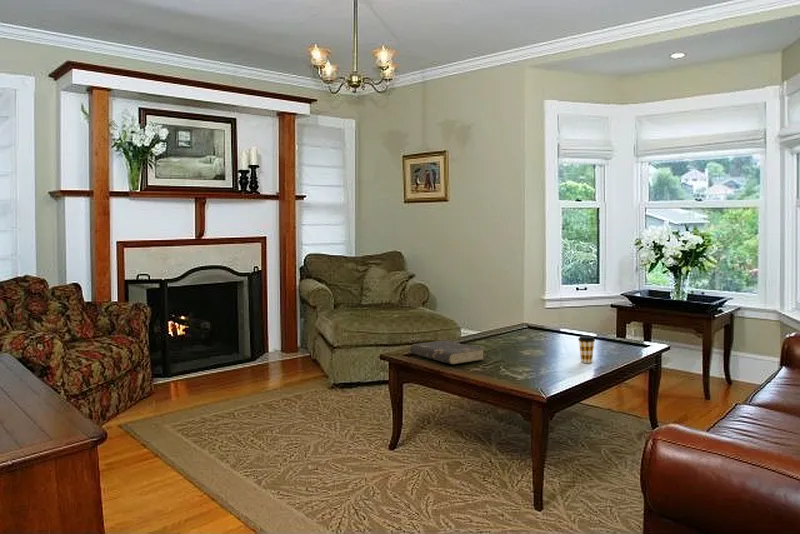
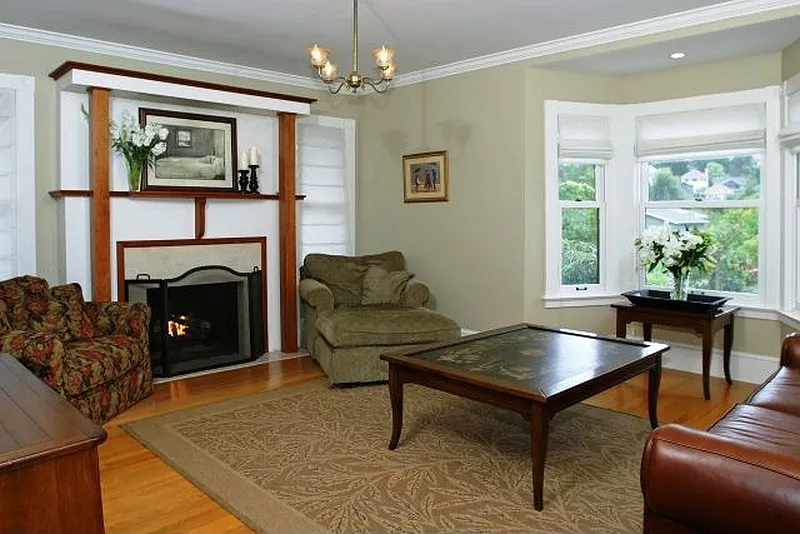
- coffee cup (586, 349)
- book (446, 351)
